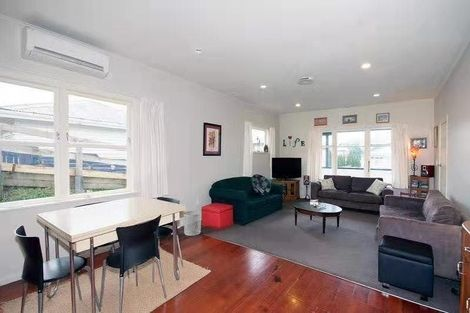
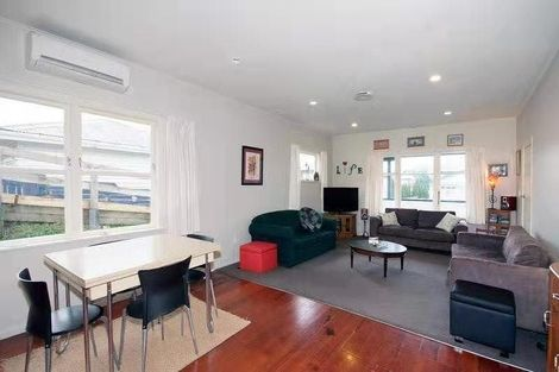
- waste bin (192, 223)
